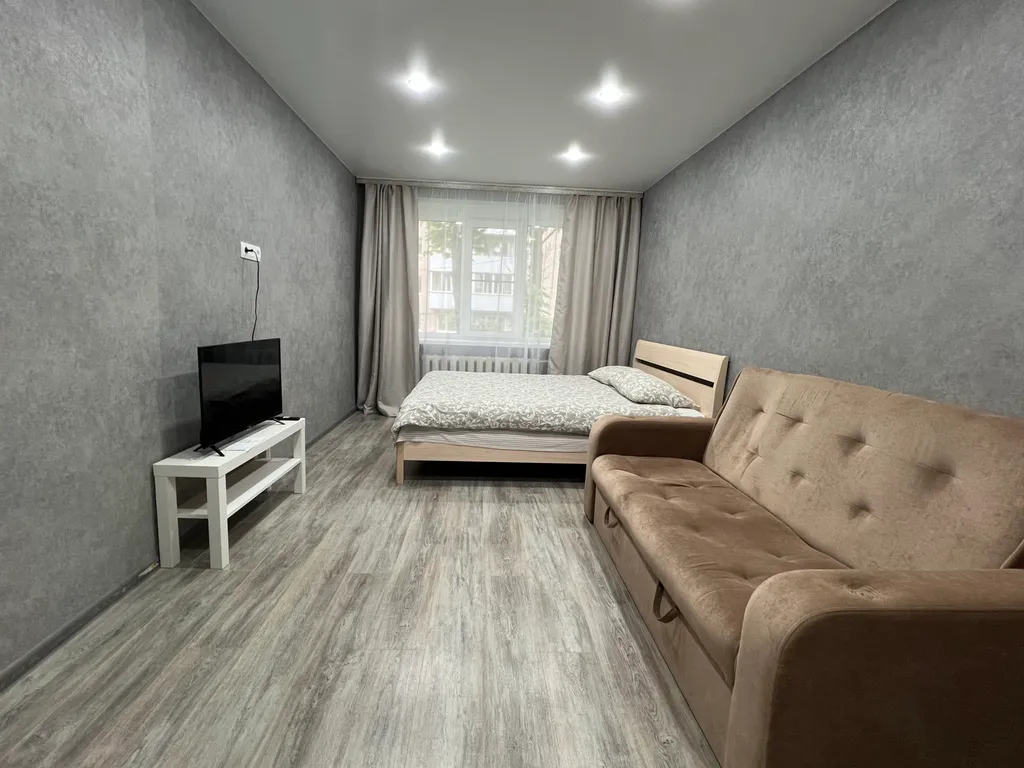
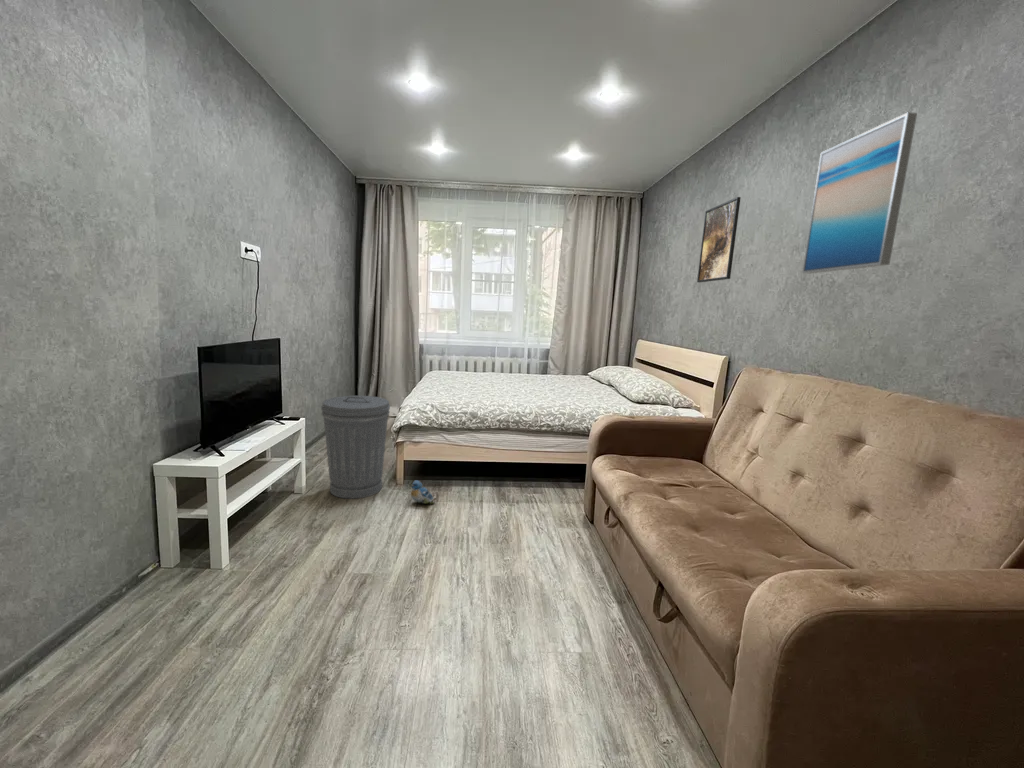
+ wall art (852, 203)
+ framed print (717, 243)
+ plush toy (422, 492)
+ trash can (356, 443)
